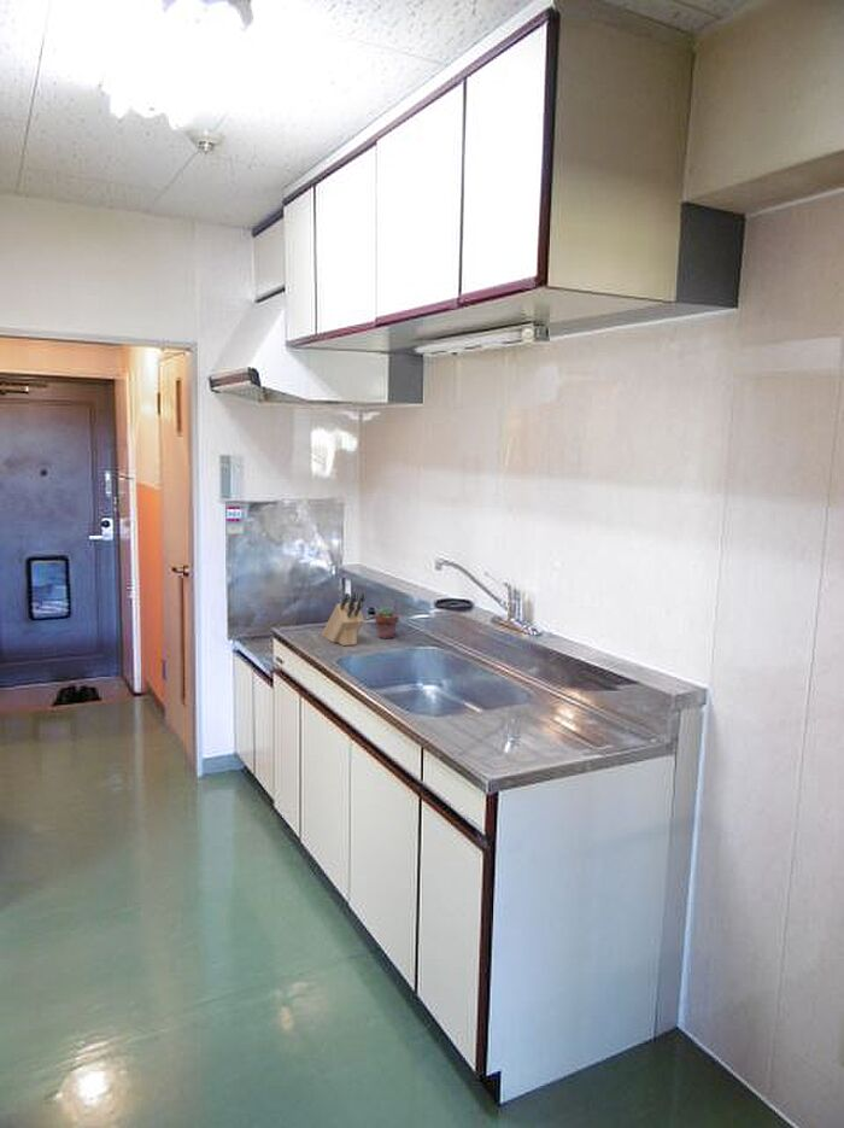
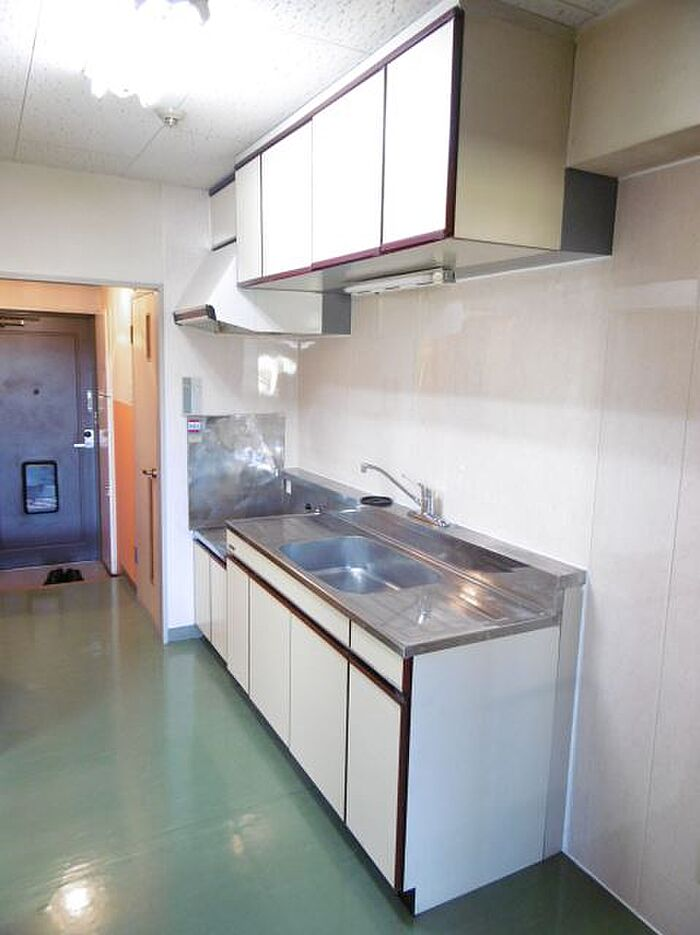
- potted succulent (386, 621)
- knife block (344, 614)
